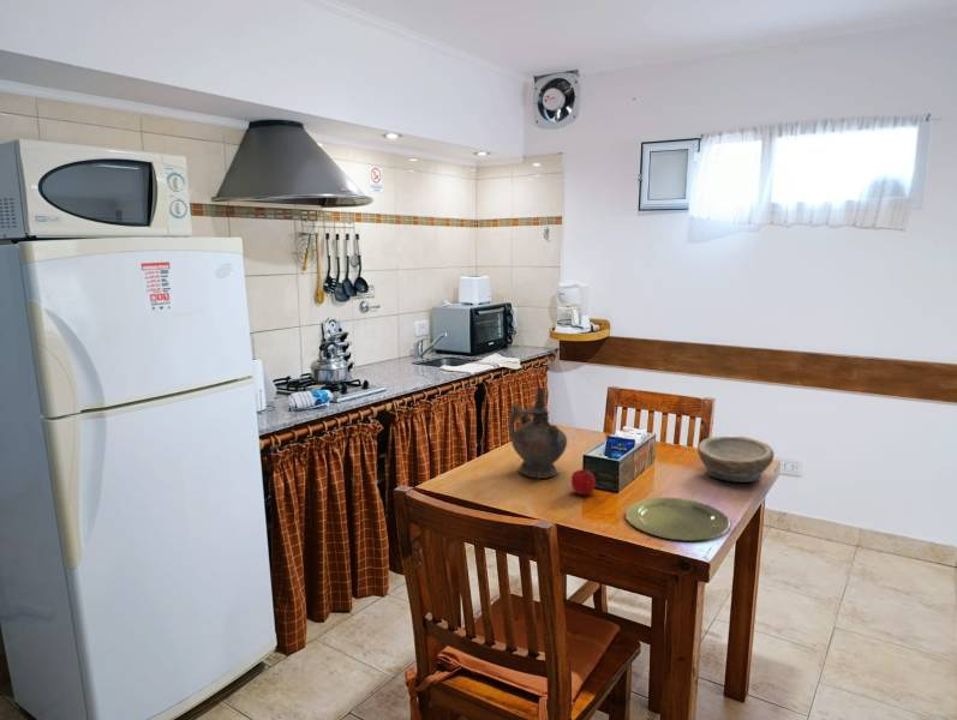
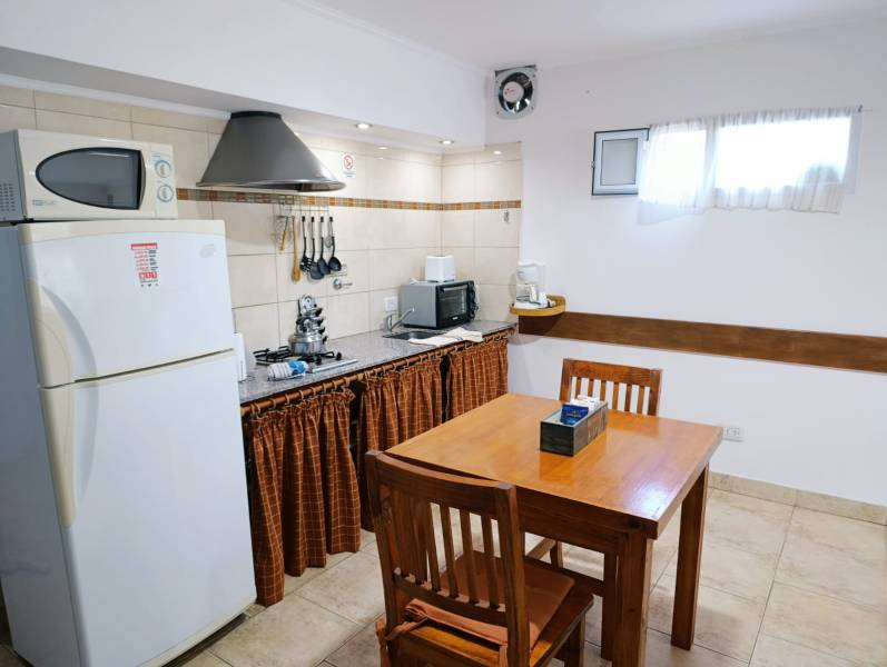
- ceremonial vessel (536, 431)
- plate (676, 517)
- apple (582, 480)
- bowl (734, 460)
